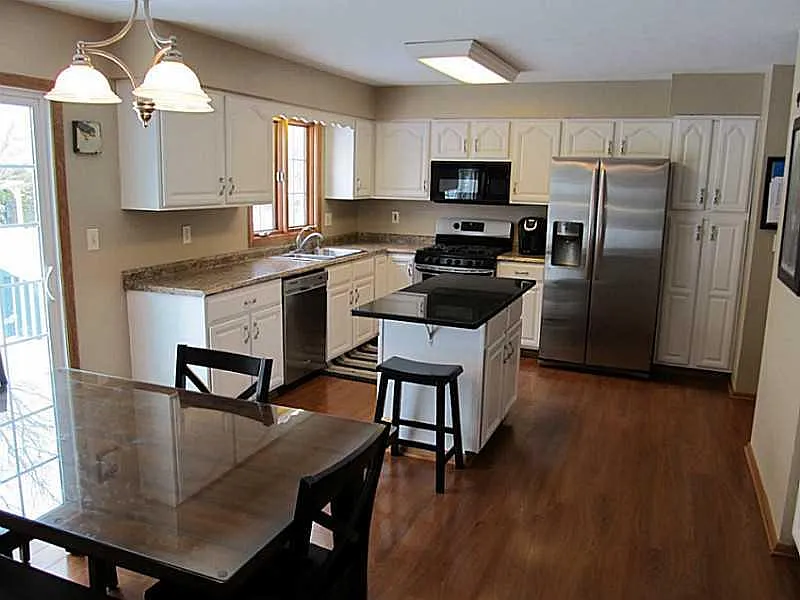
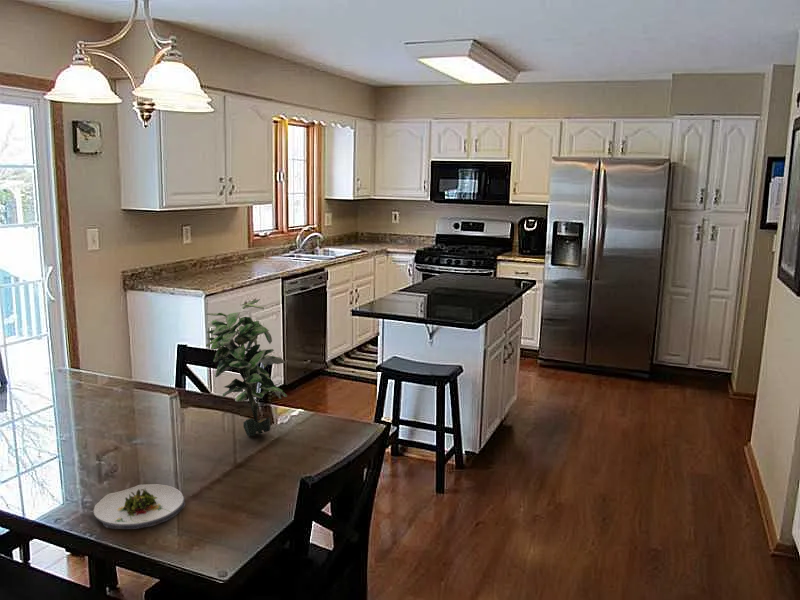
+ potted plant (244, 368)
+ salad plate (140, 500)
